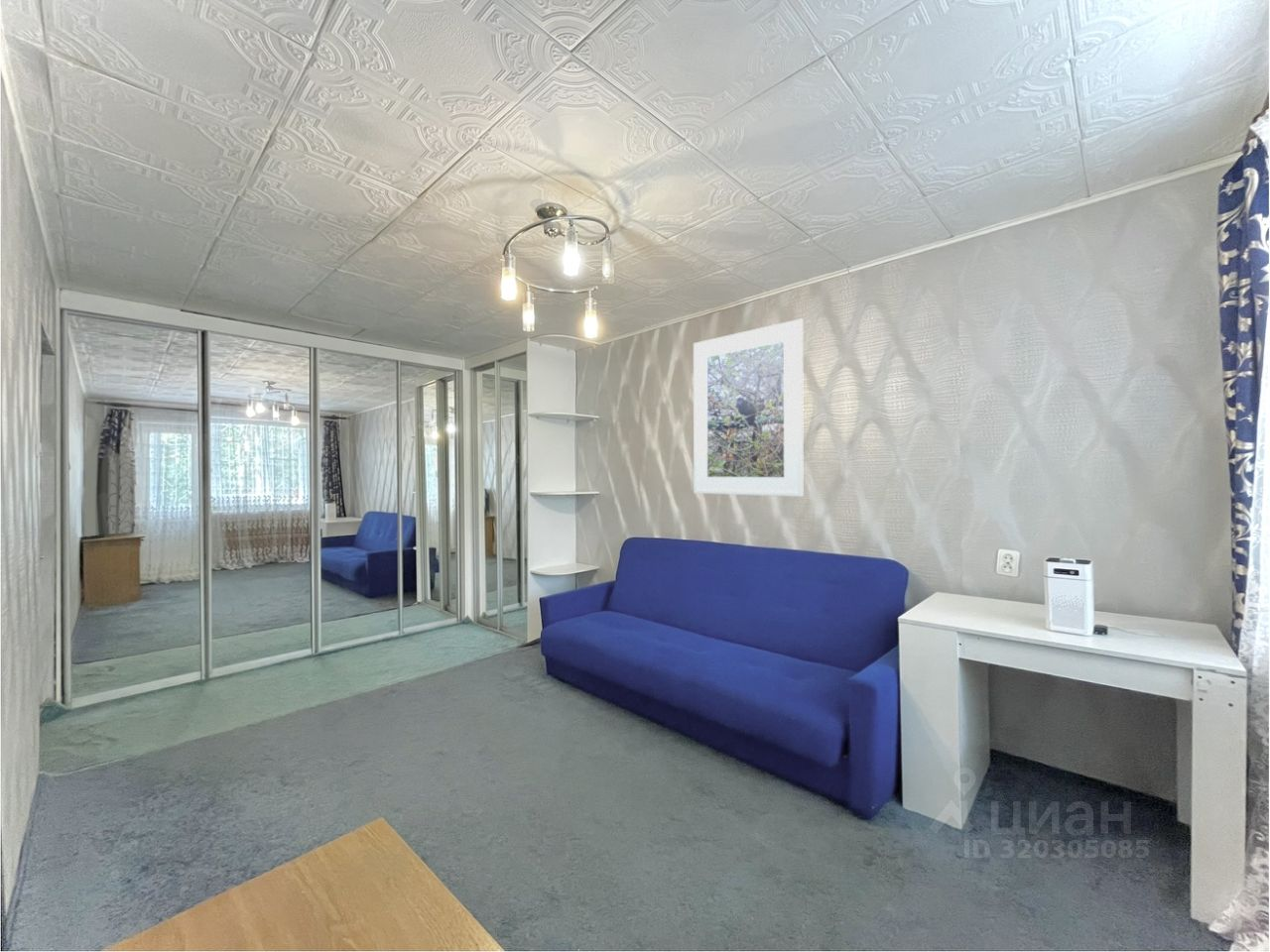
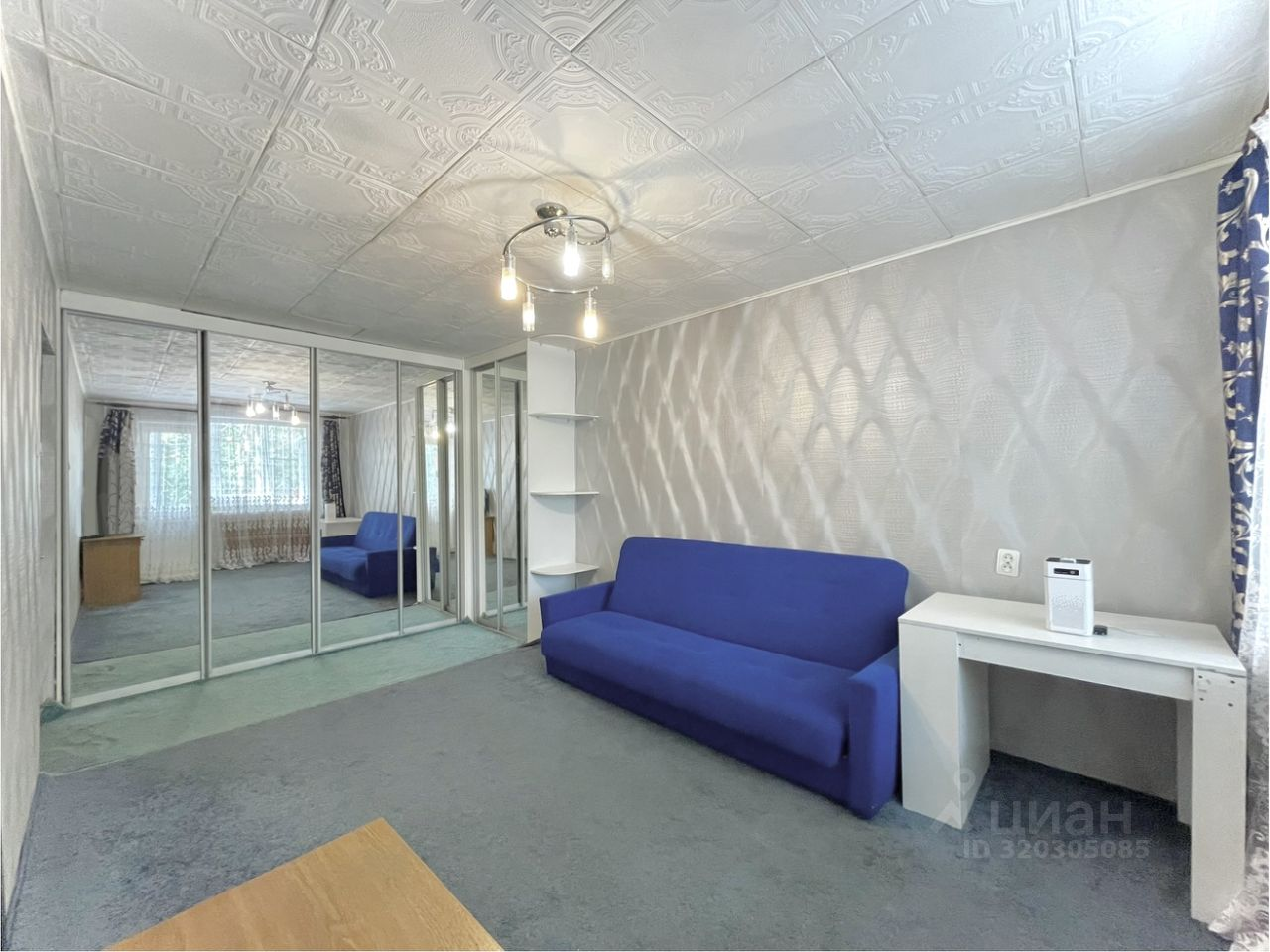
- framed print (743, 414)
